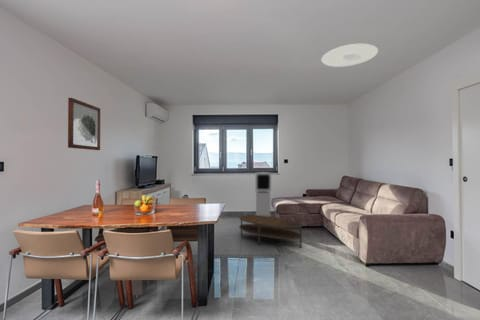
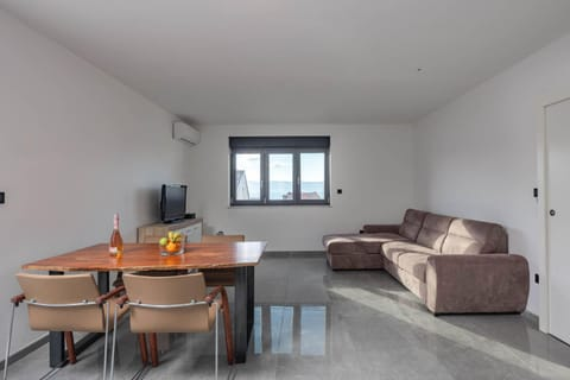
- coffee table (268, 230)
- ceiling light (348, 53)
- air purifier (262, 195)
- wall art (85, 126)
